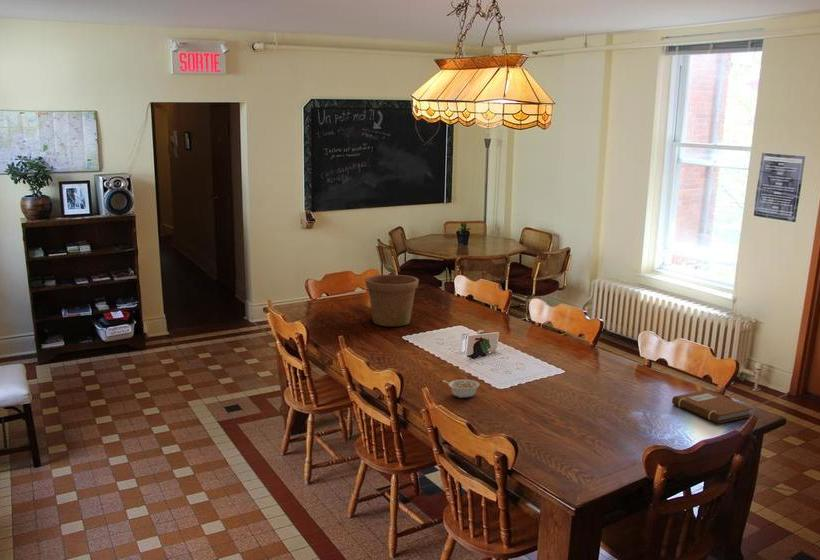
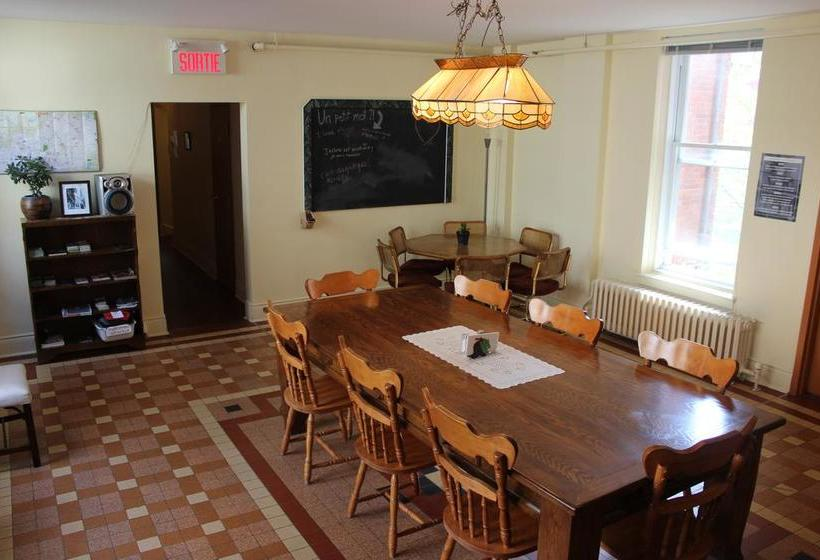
- legume (462, 388)
- flower pot (391, 300)
- notebook (709, 405)
